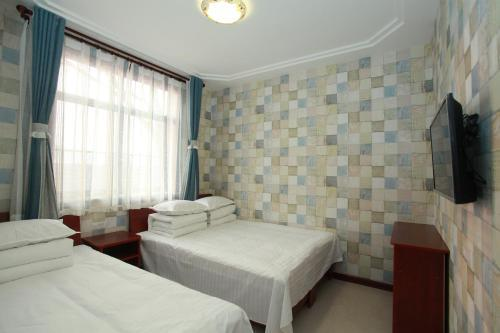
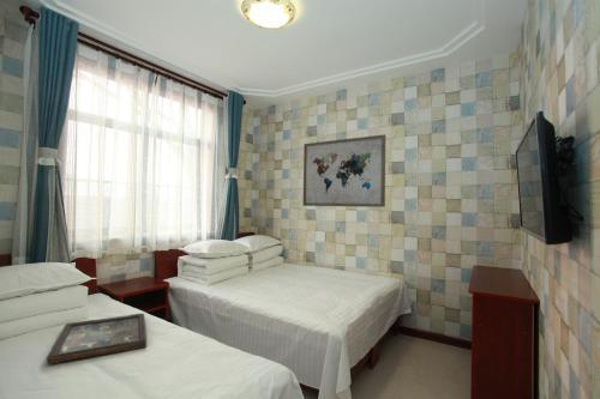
+ decorative tray (103, 333)
+ wall art (341, 173)
